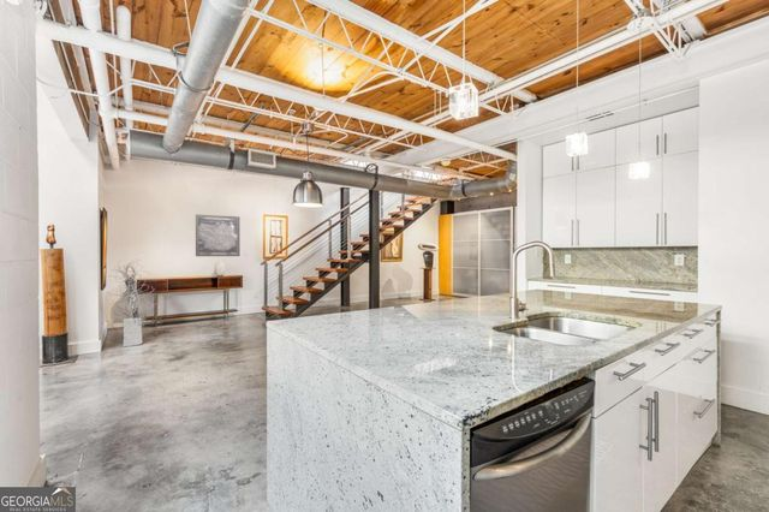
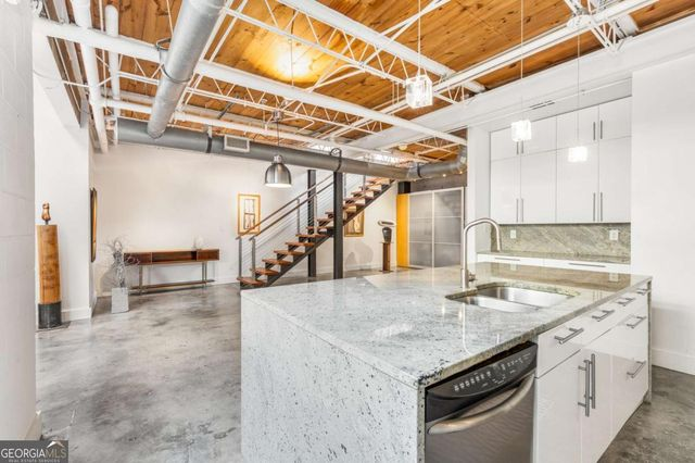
- wall art (217, 236)
